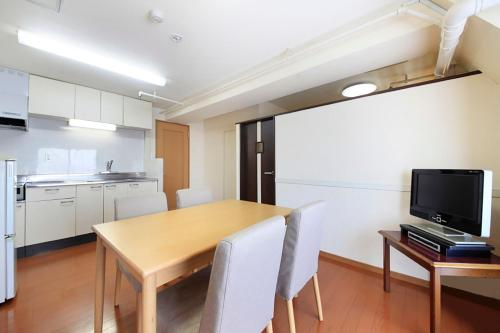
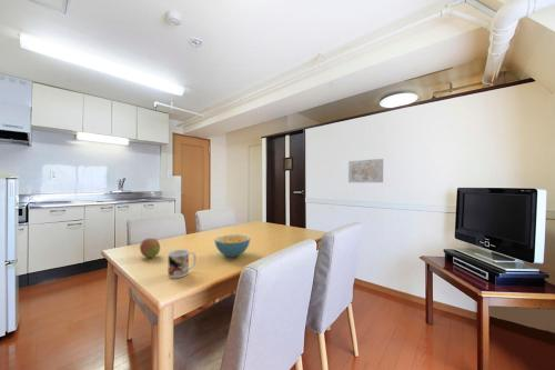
+ wall art (364, 171)
+ fruit (150, 247)
+ cereal bowl (232, 247)
+ mug (182, 262)
